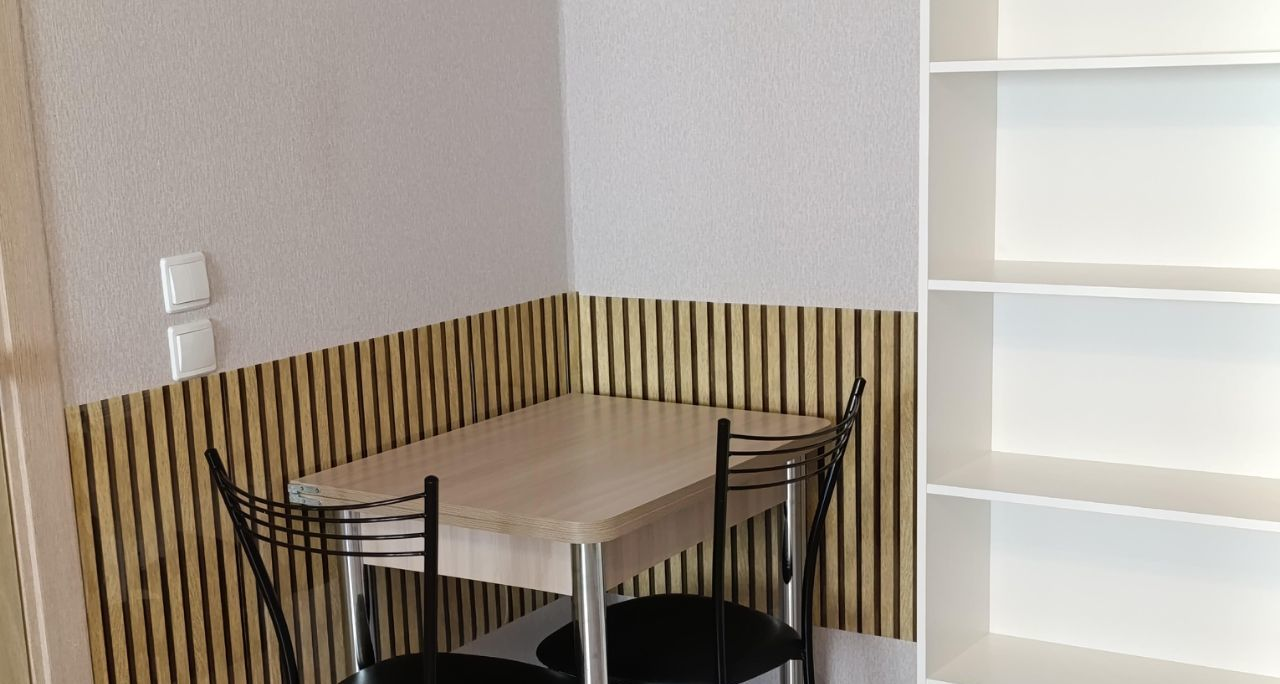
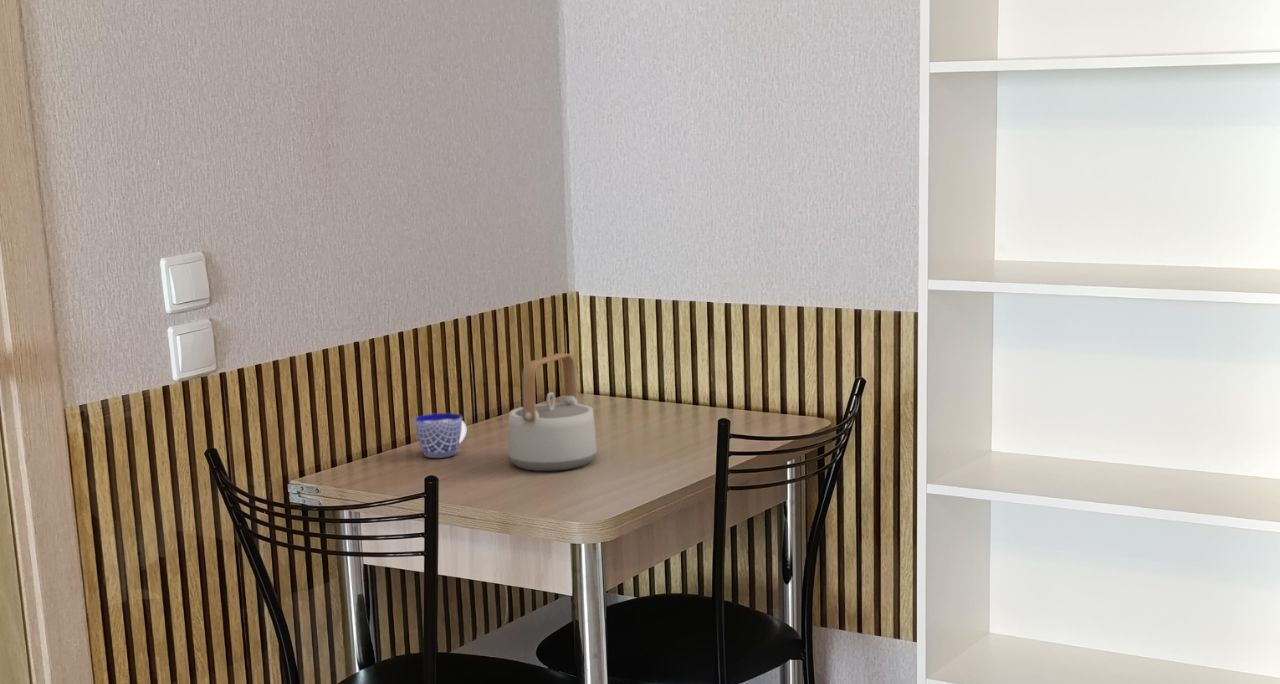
+ teapot (555, 408)
+ cup (444, 434)
